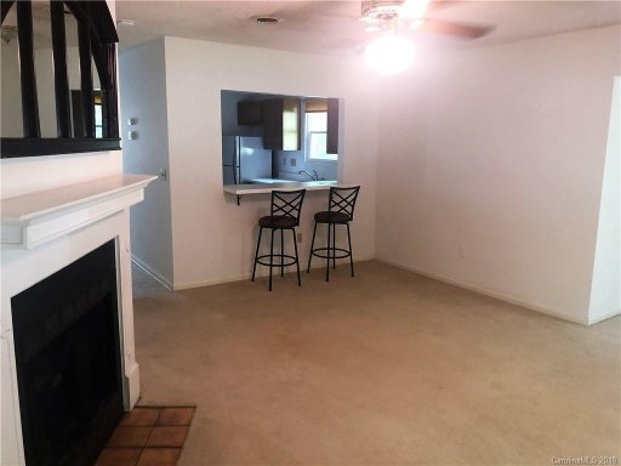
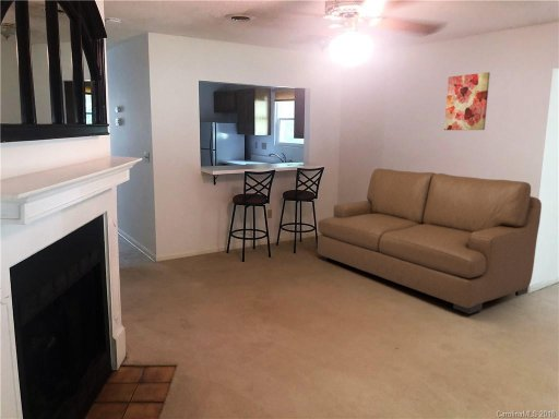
+ wall art (465, 103)
+ sofa (413, 225)
